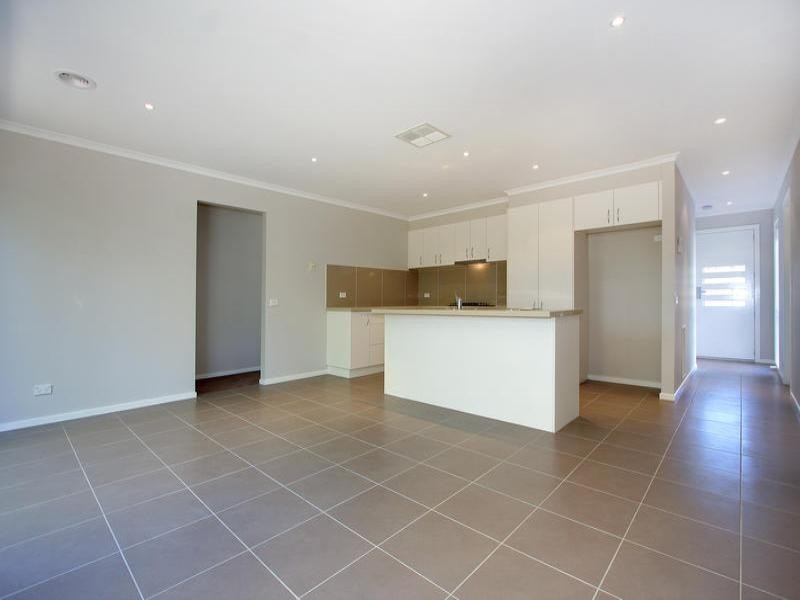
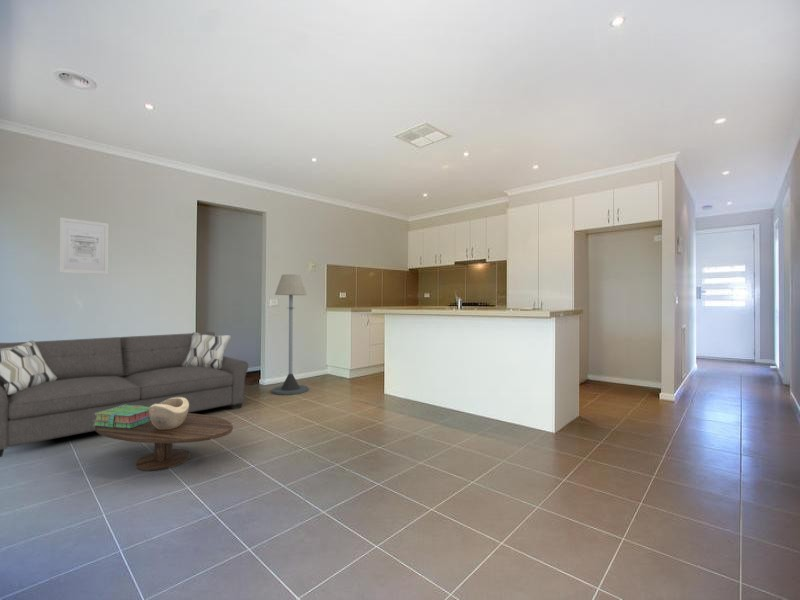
+ coffee table (163, 442)
+ stack of books (127, 415)
+ wall art (84, 247)
+ floor lamp (290, 332)
+ sofa (128, 378)
+ decorative bowl (169, 413)
